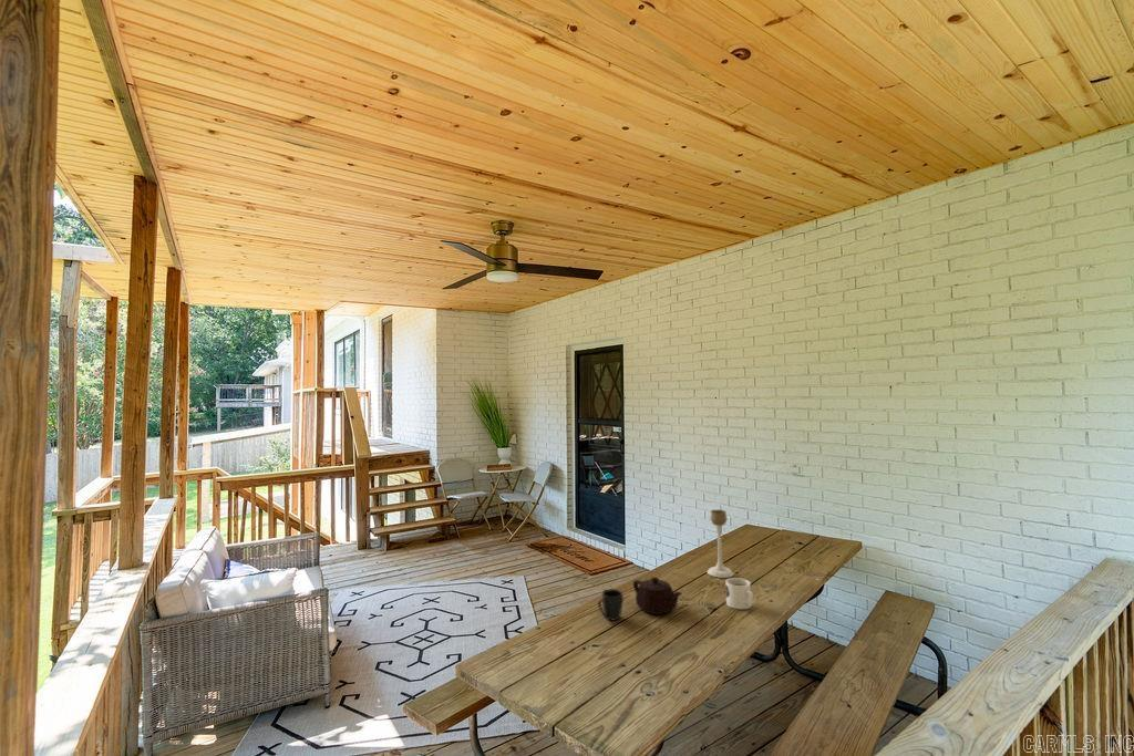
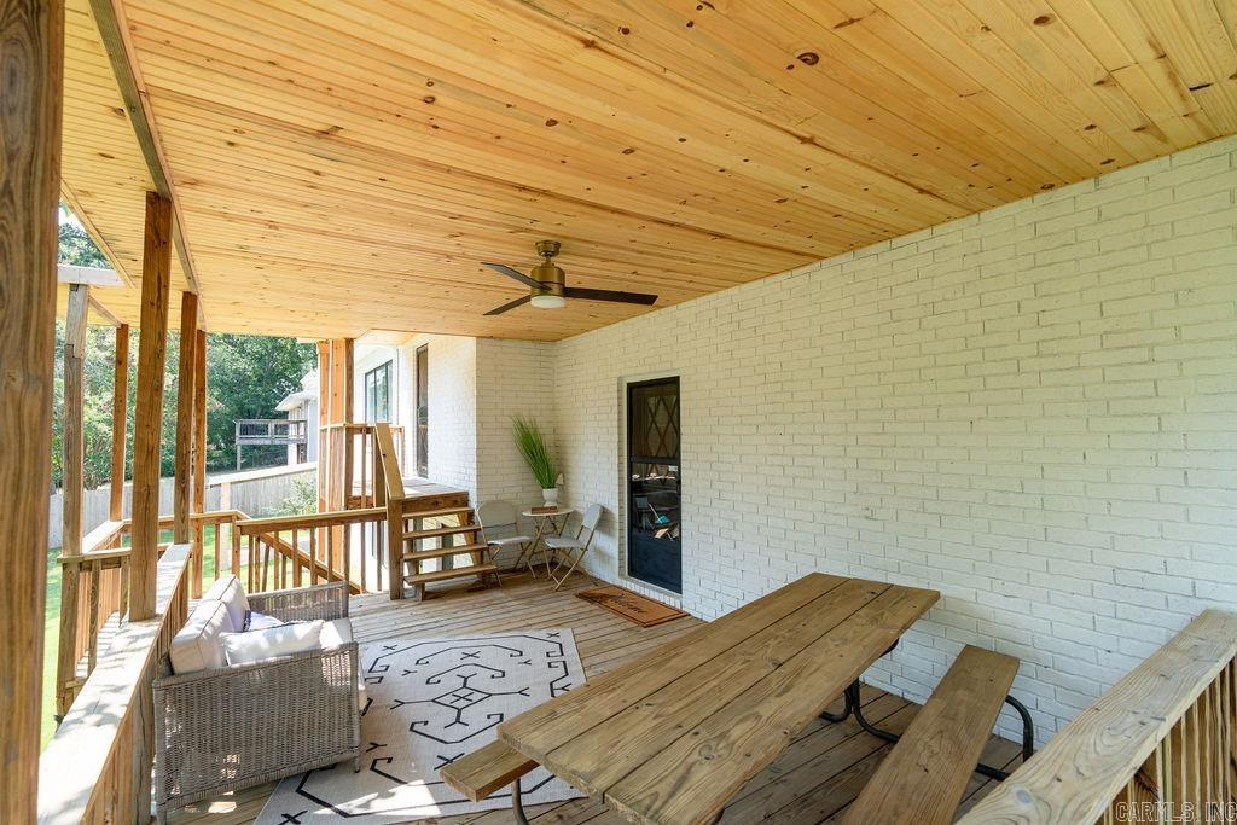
- teapot (657, 593)
- candle holder (719, 541)
- mug (741, 593)
- mug (609, 607)
